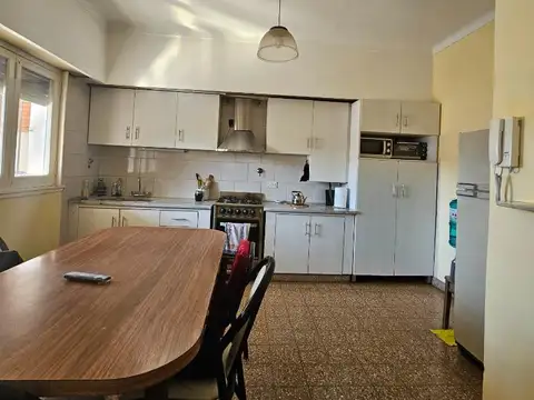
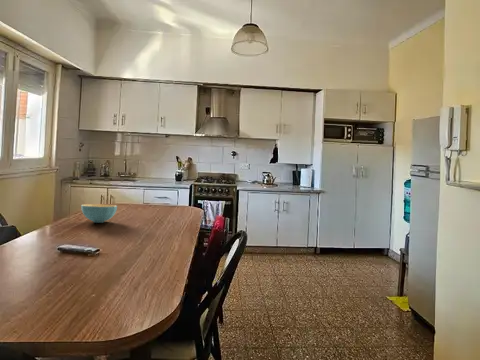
+ cereal bowl (98, 213)
